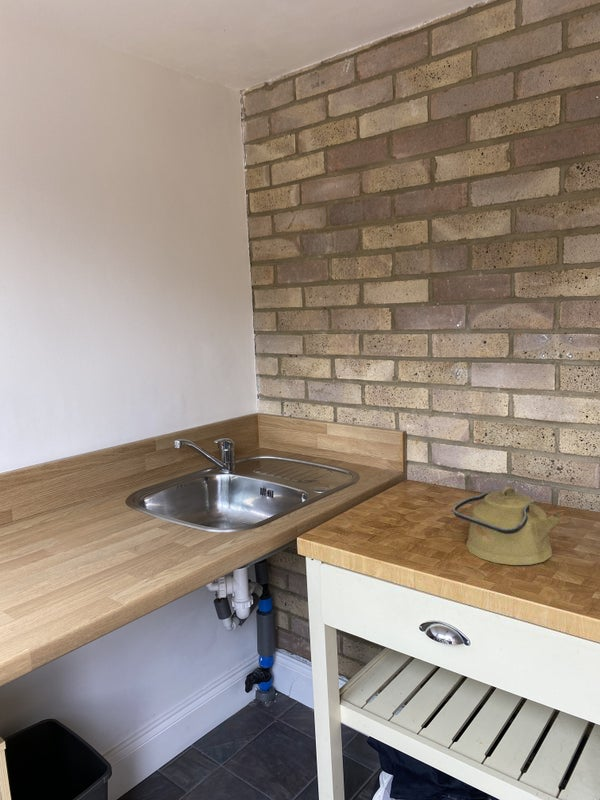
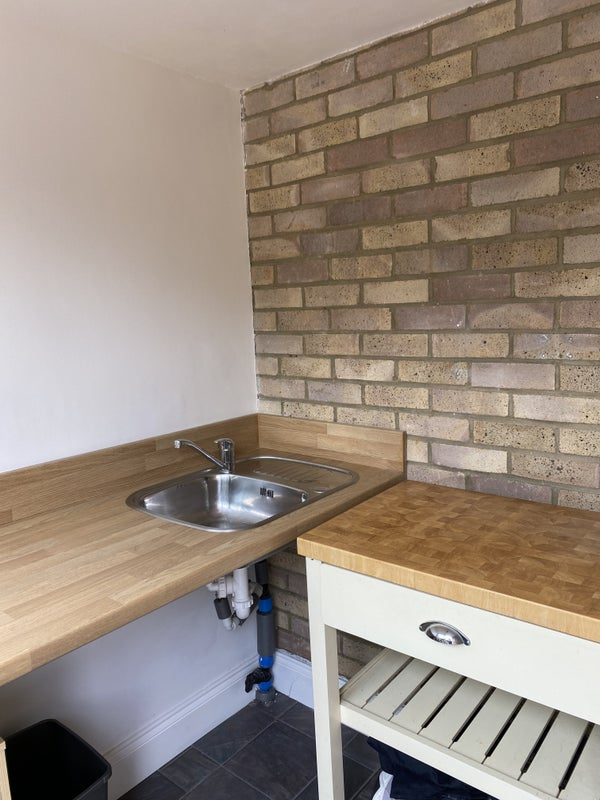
- kettle (514, 520)
